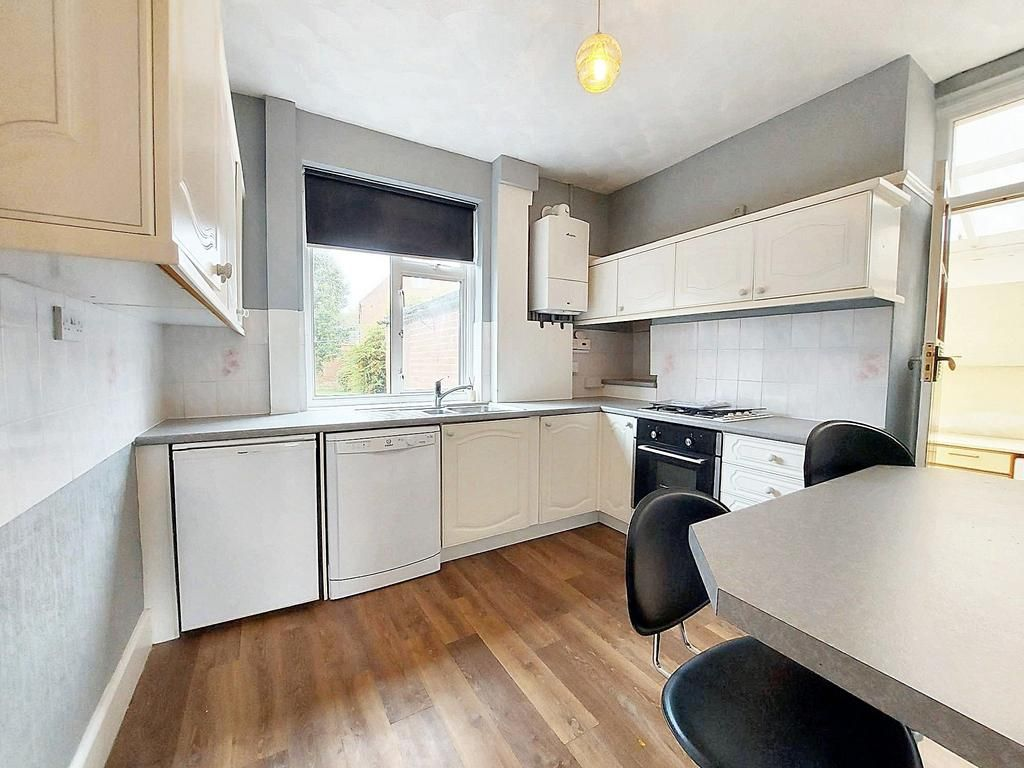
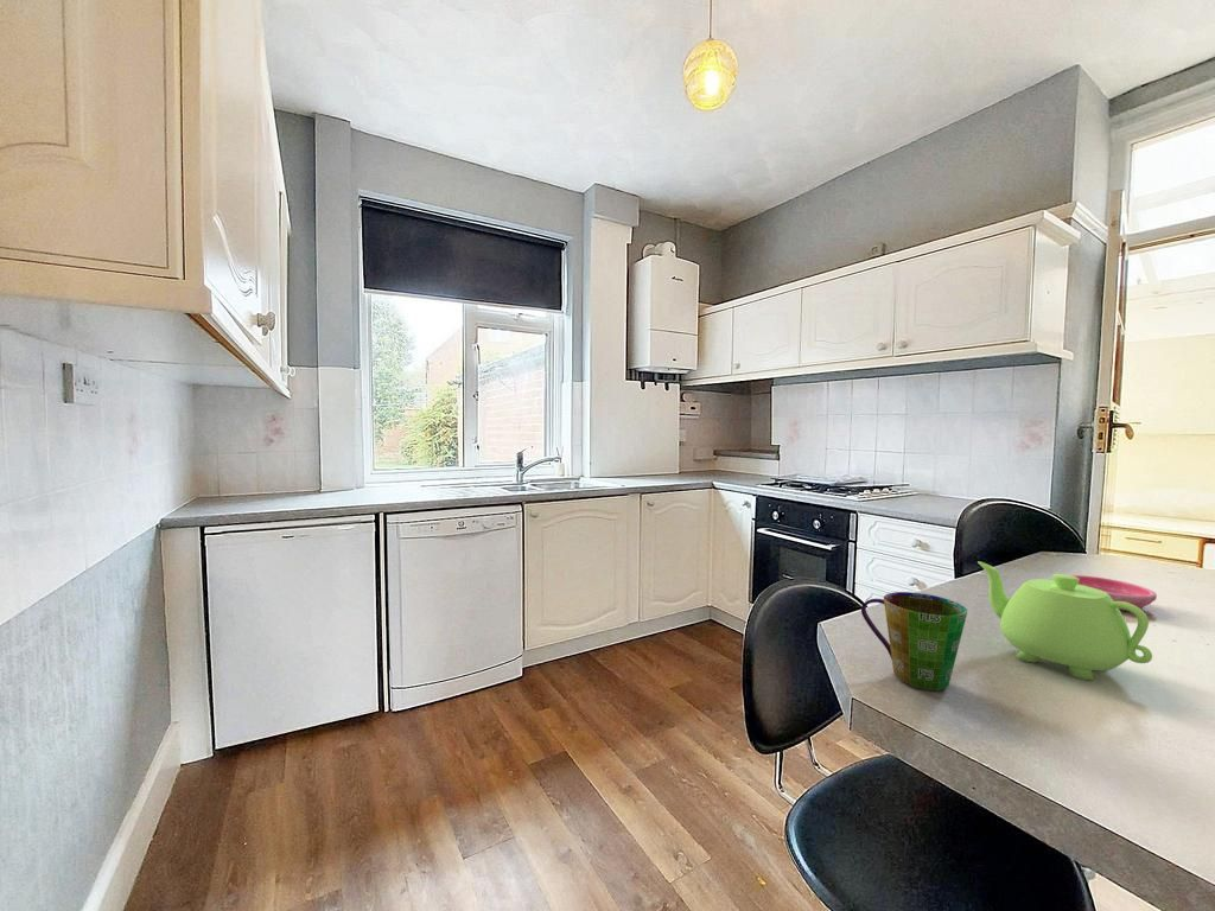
+ saucer (1105, 591)
+ teapot (1054, 616)
+ cup (909, 638)
